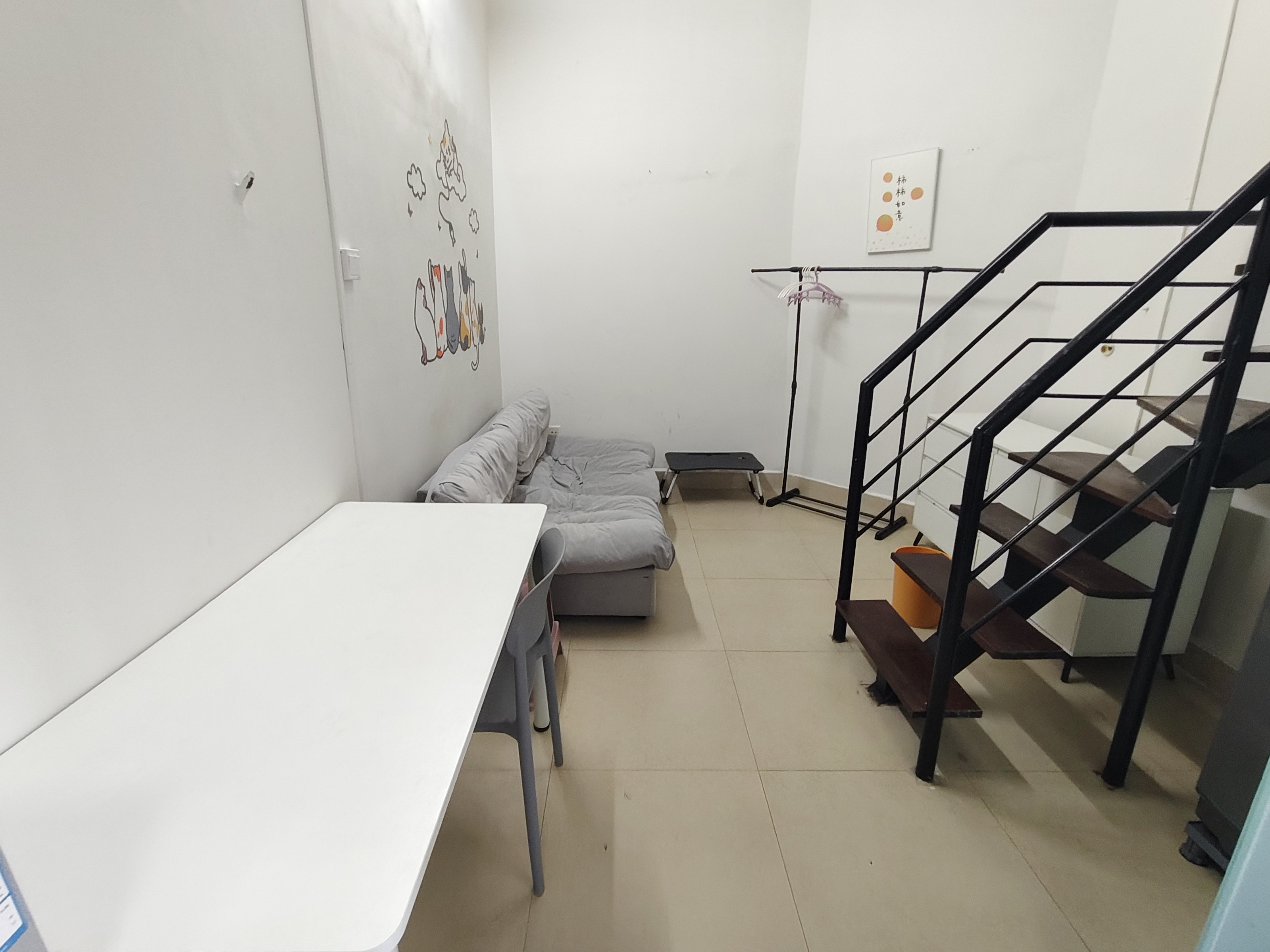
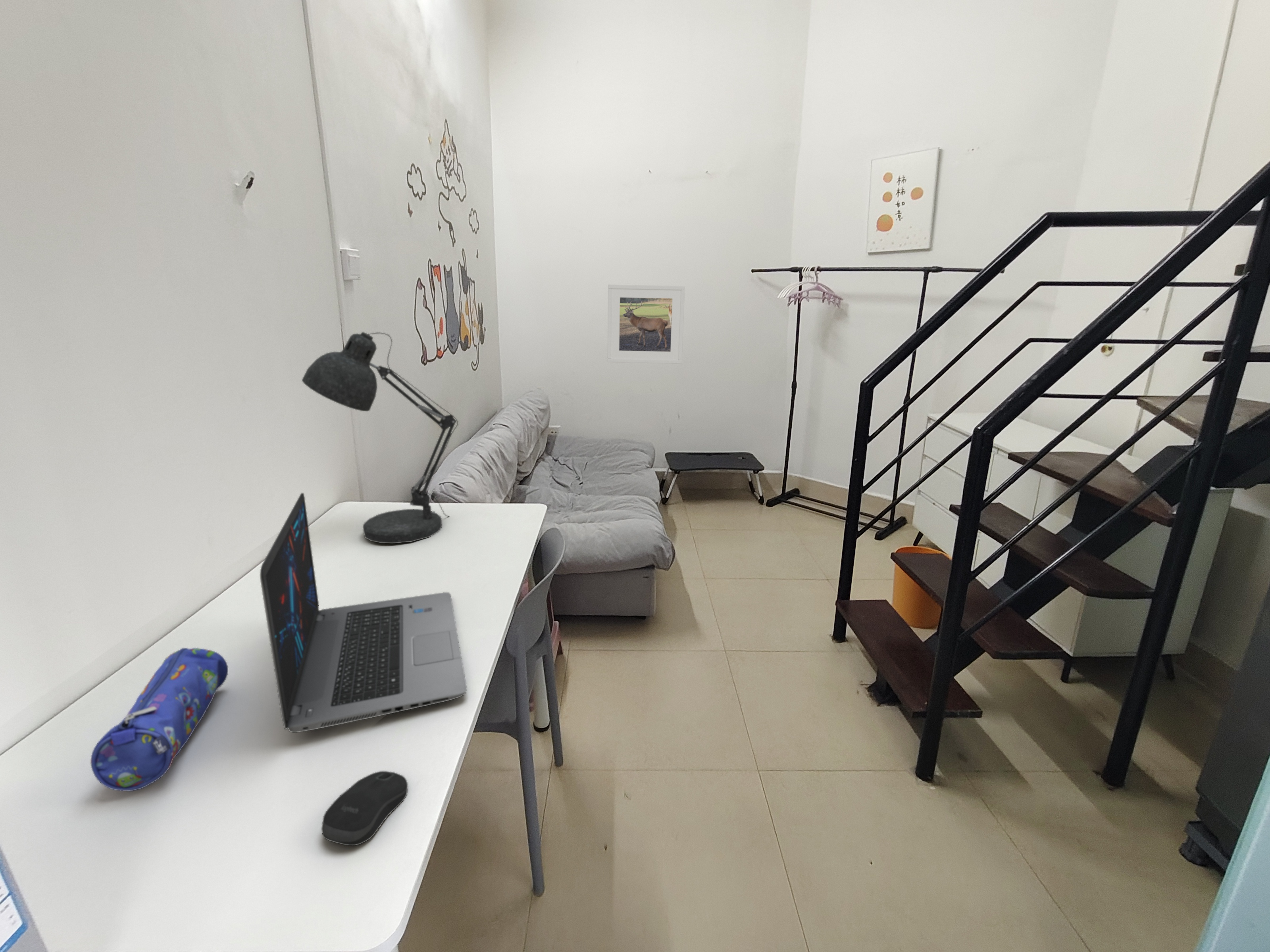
+ laptop (378, 601)
+ desk lamp (369, 411)
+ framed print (645, 324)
+ pencil case (166, 709)
+ computer mouse (366, 801)
